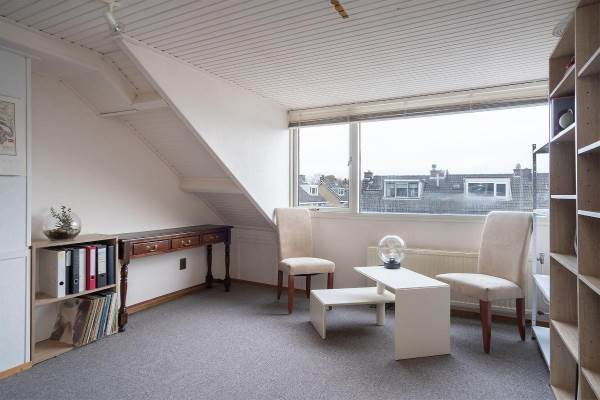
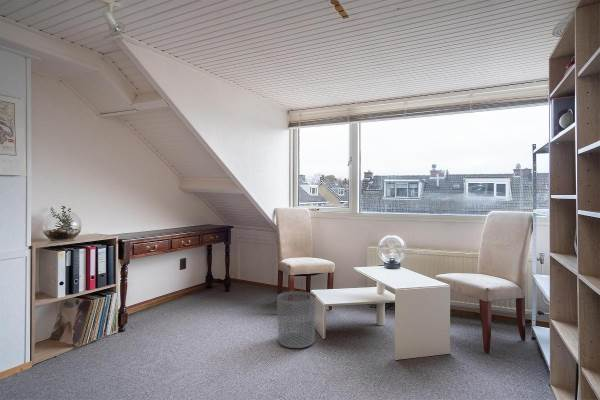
+ waste bin (296, 318)
